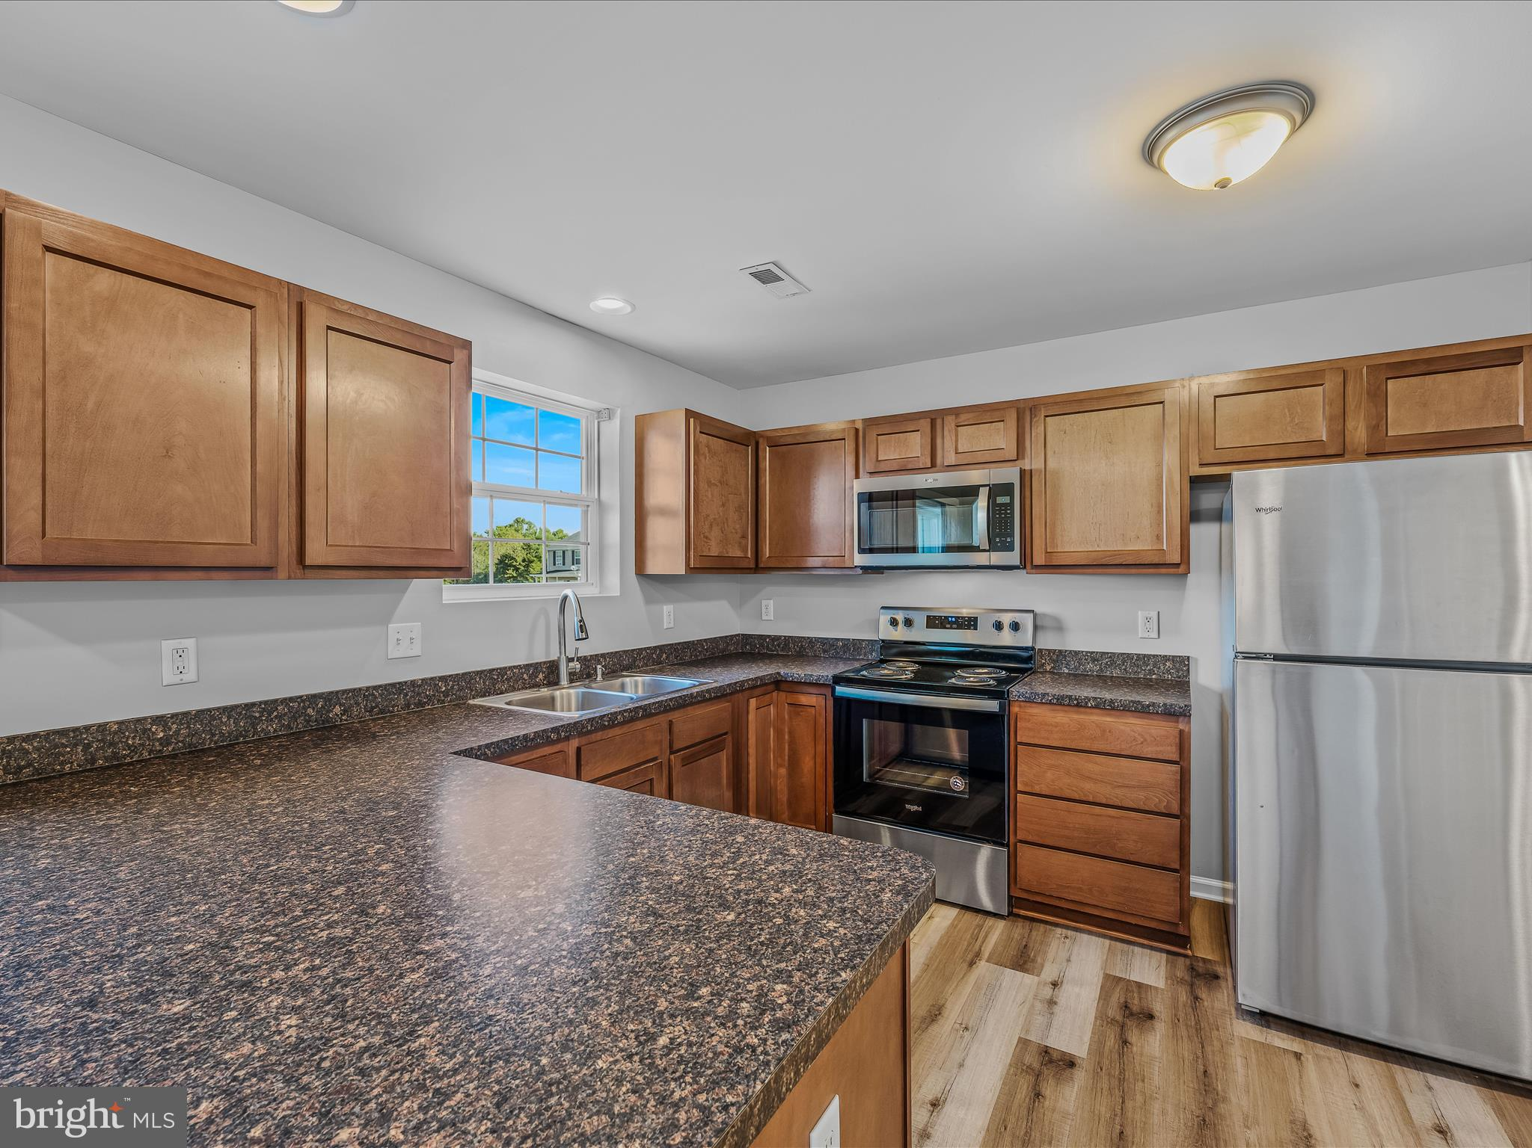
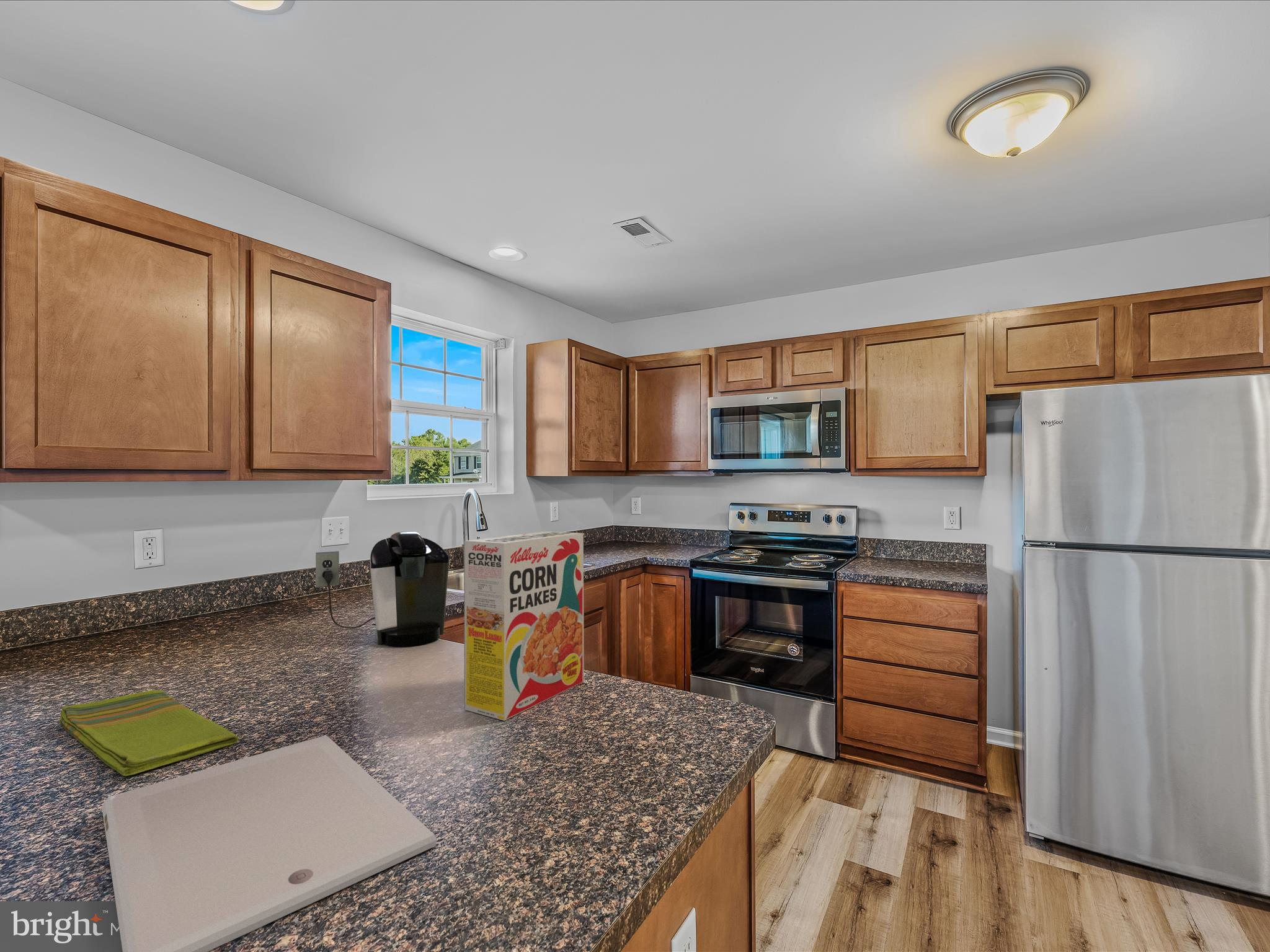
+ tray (260, 820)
+ coffee maker (386, 586)
+ cereal box (528, 615)
+ dish towel (145, 724)
